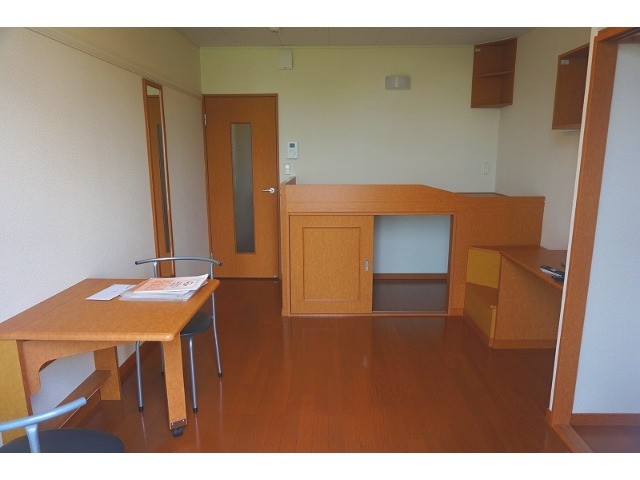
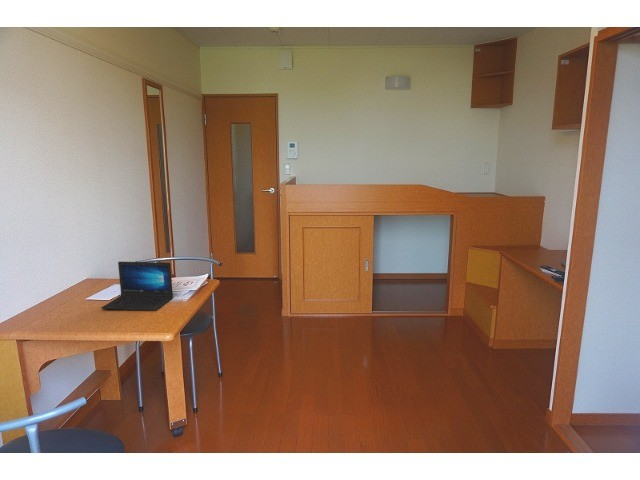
+ laptop (136, 285)
